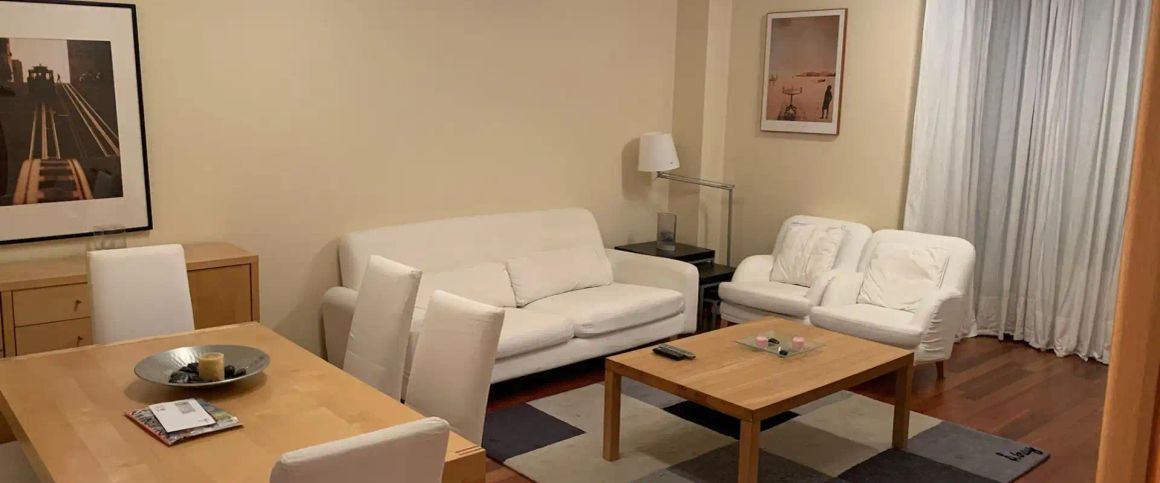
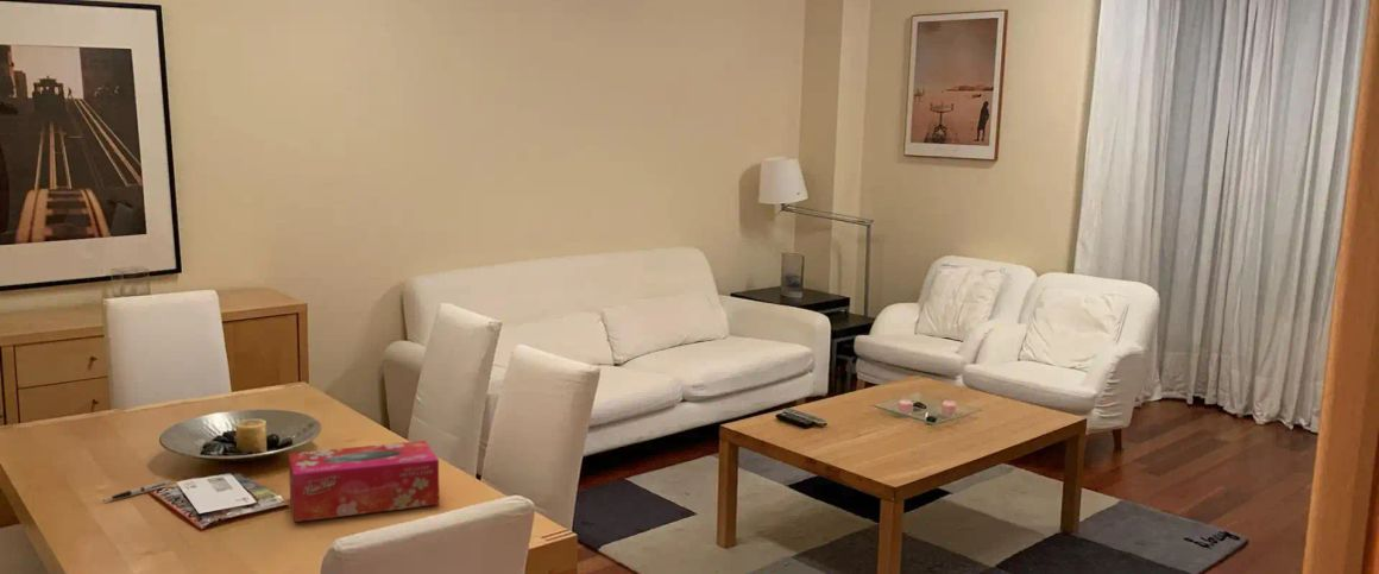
+ pen (137, 491)
+ tissue box (364, 479)
